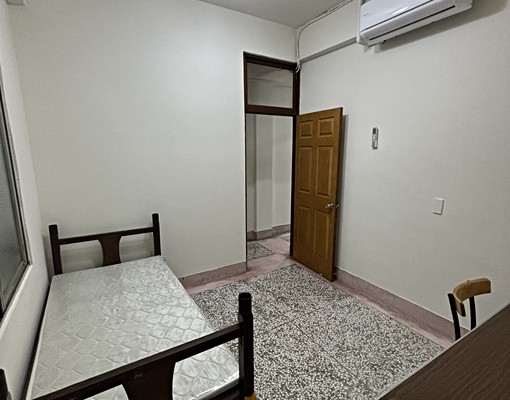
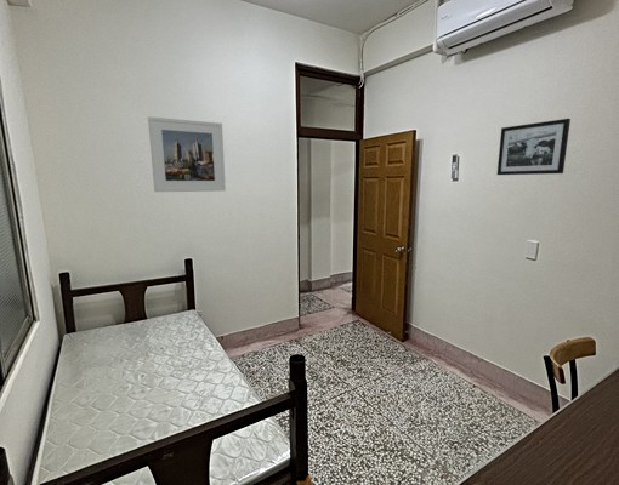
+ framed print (189, 156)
+ picture frame (530, 149)
